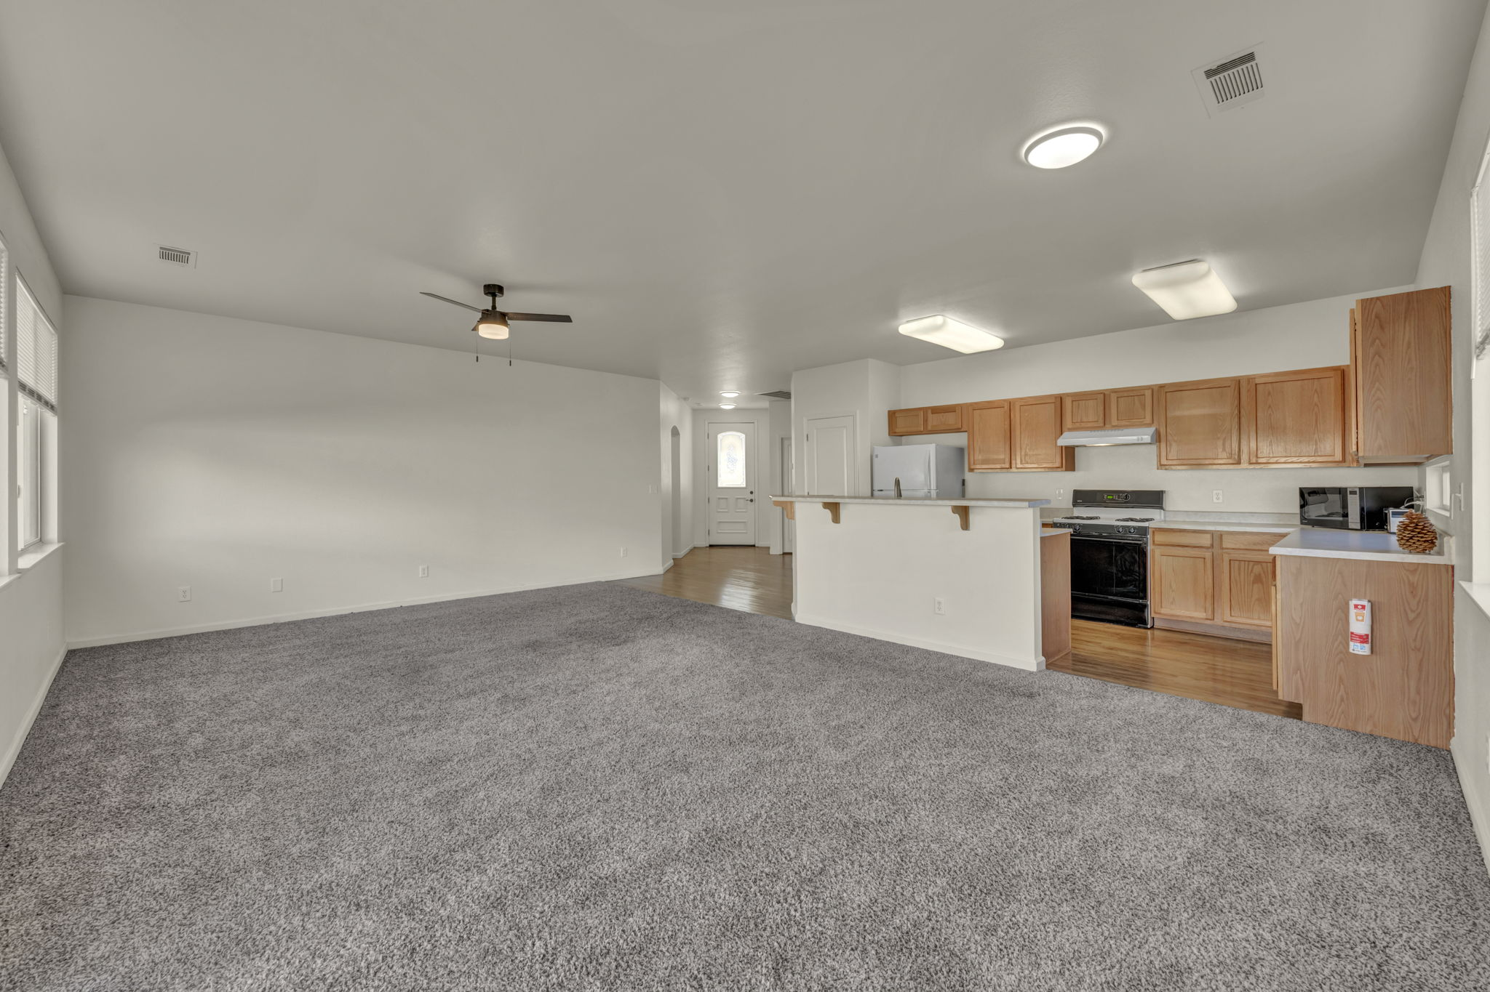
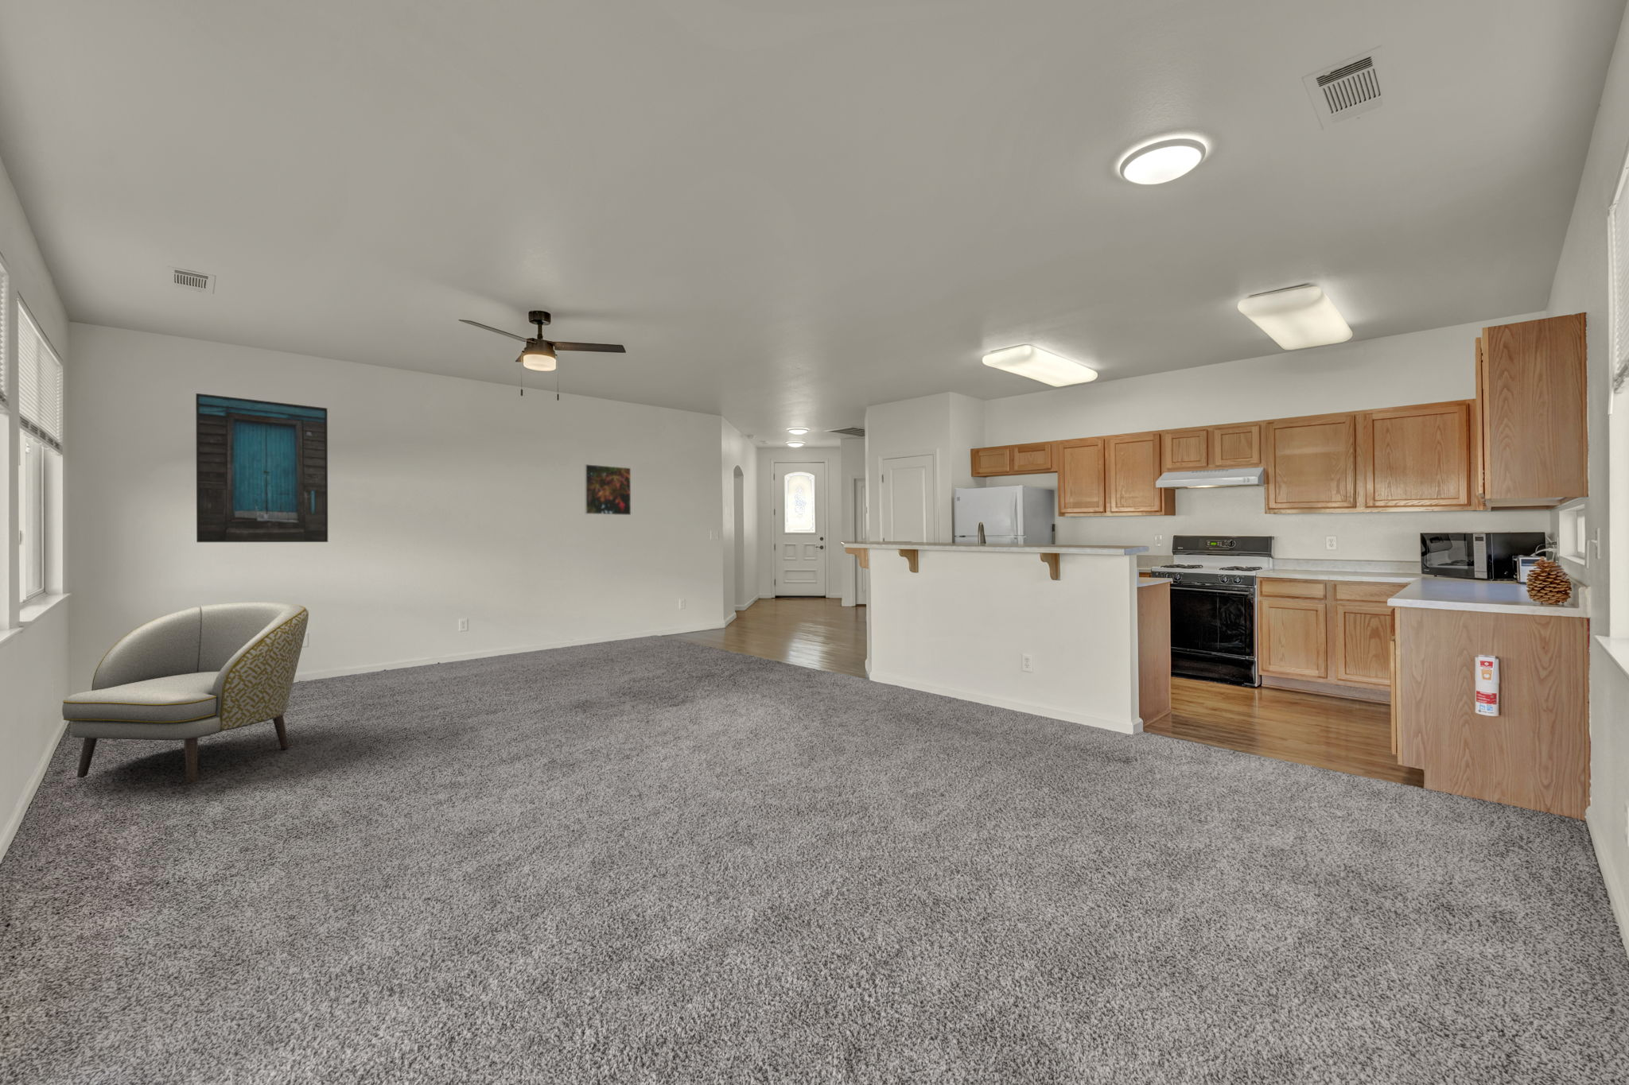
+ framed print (608, 489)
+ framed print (265, 471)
+ armchair (201, 683)
